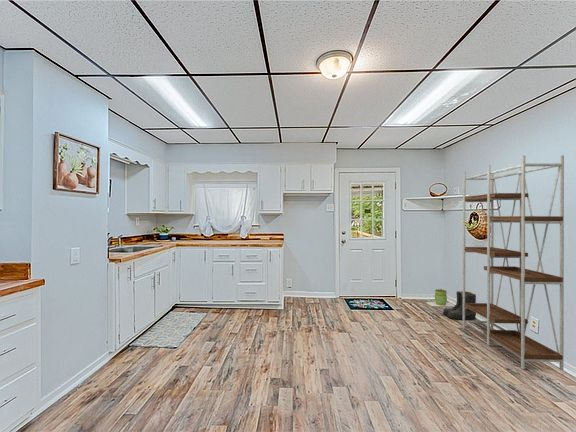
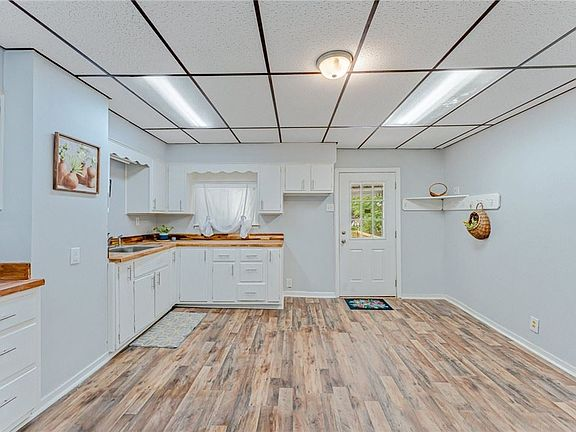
- shelving unit (505, 255)
- boots (459, 304)
- trash can (440, 296)
